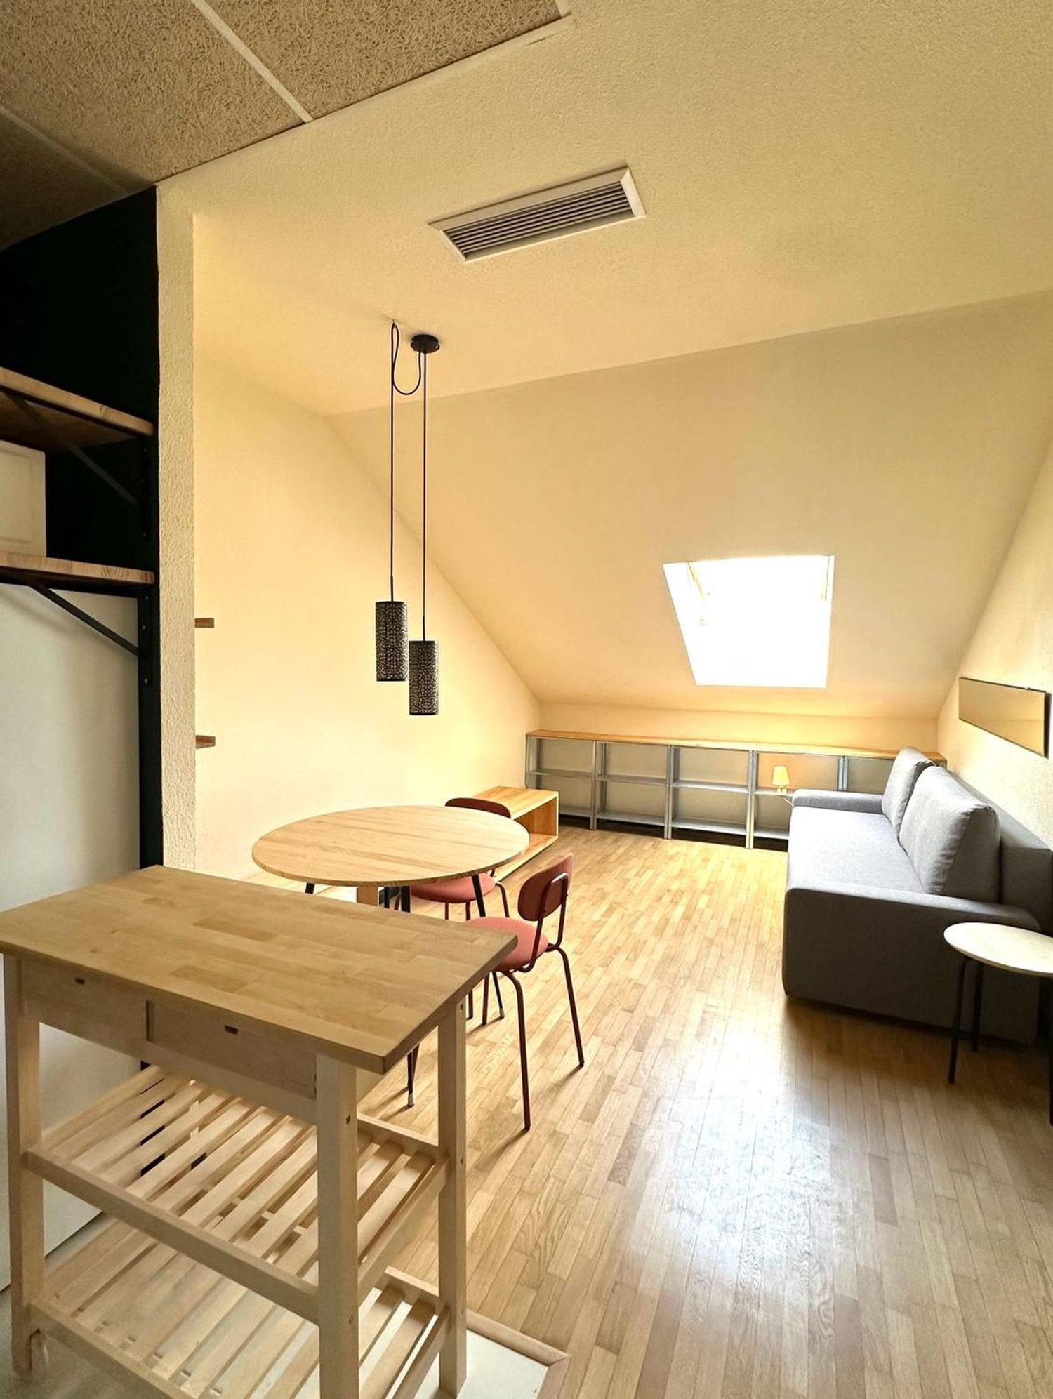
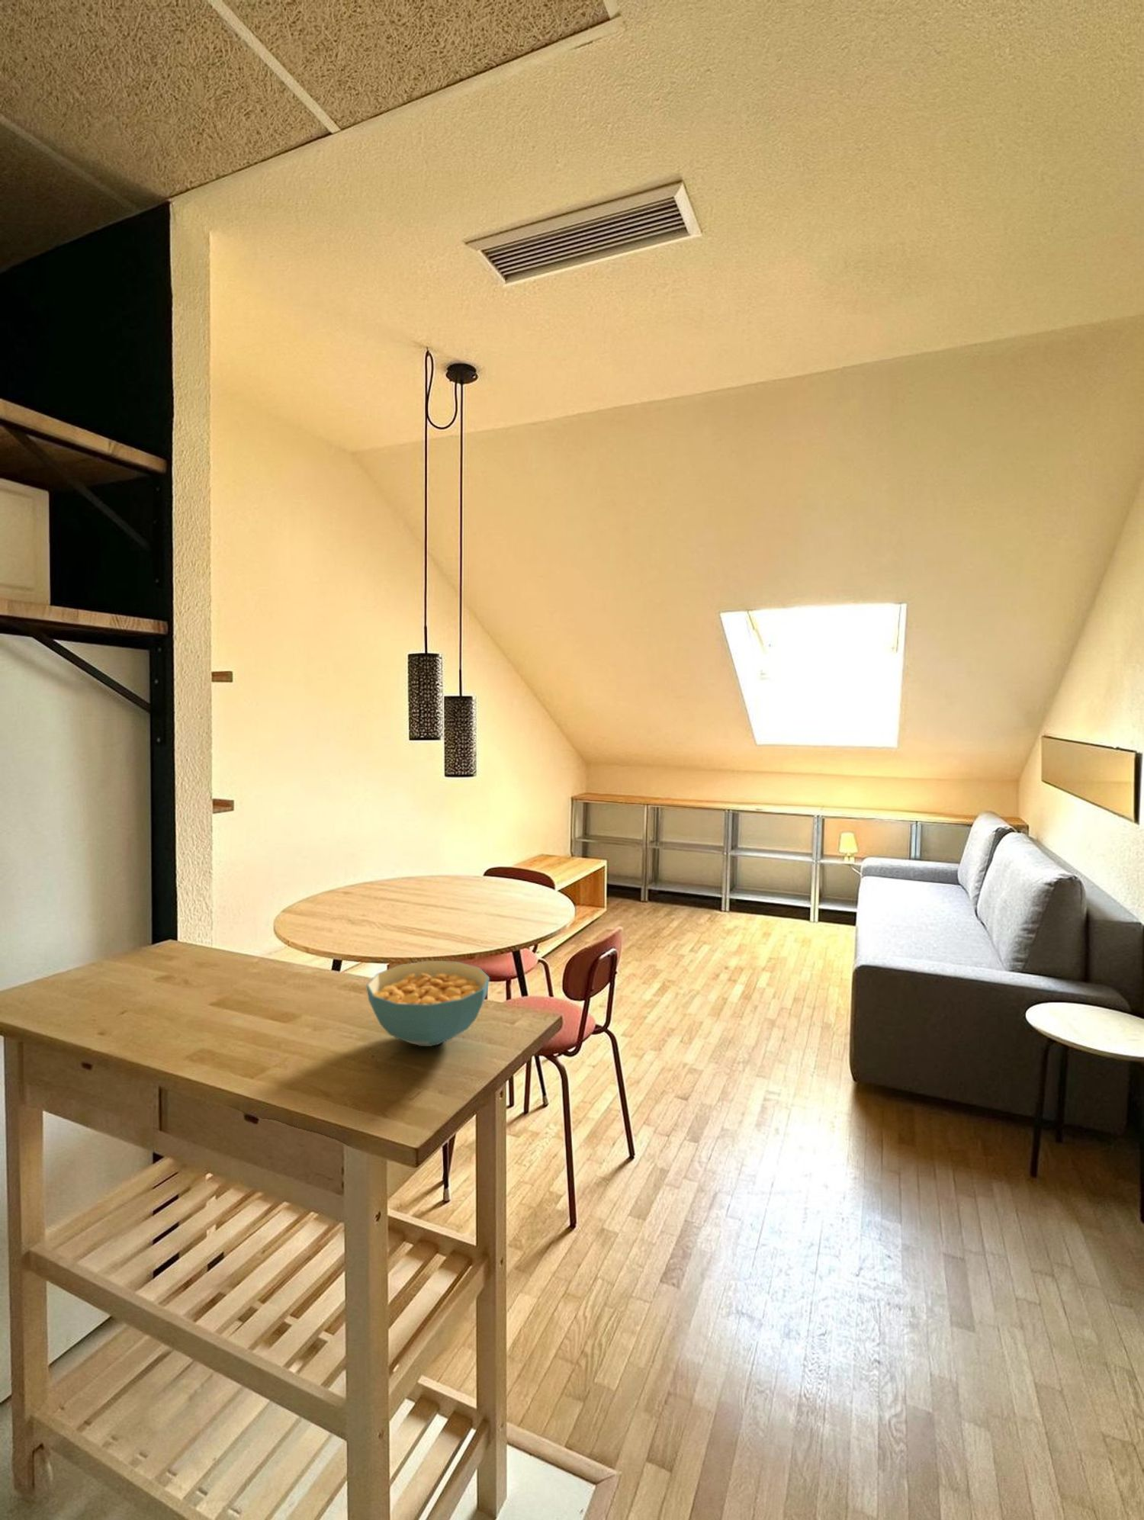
+ cereal bowl (429, 1009)
